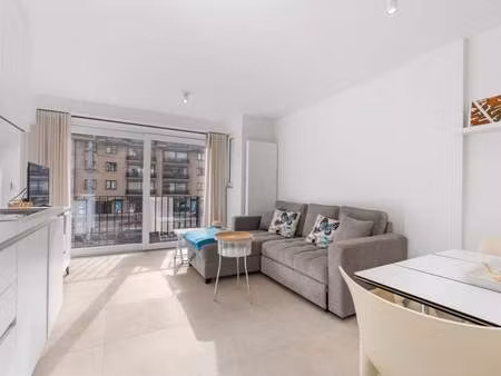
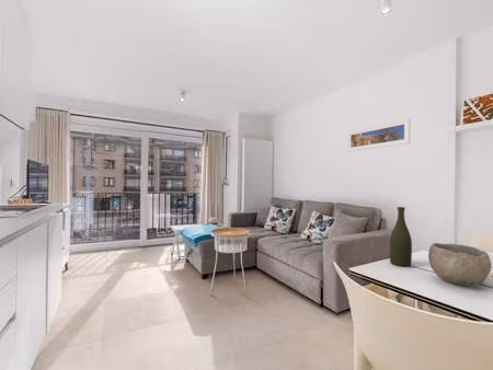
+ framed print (375, 137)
+ bottle (400, 235)
+ bowl (457, 264)
